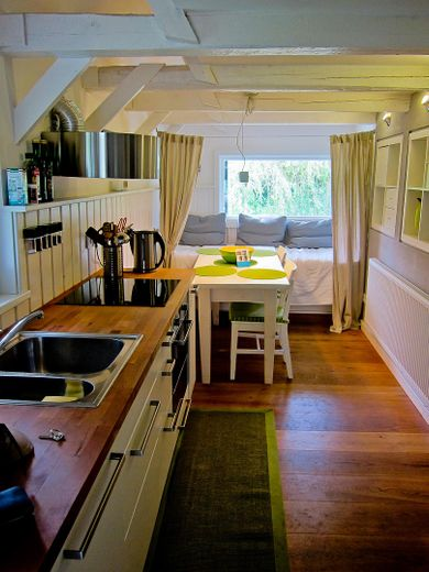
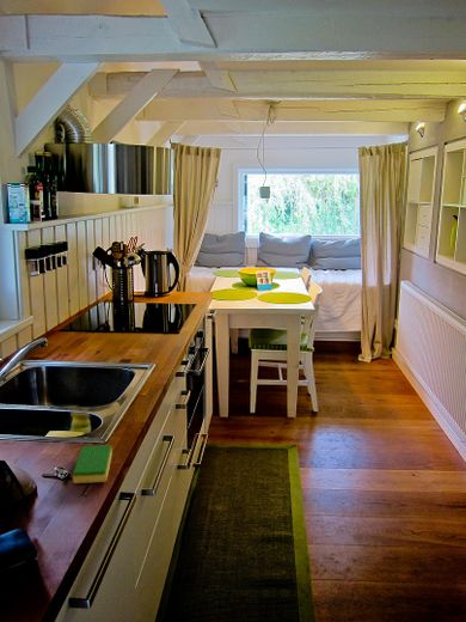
+ dish sponge (93, 463)
